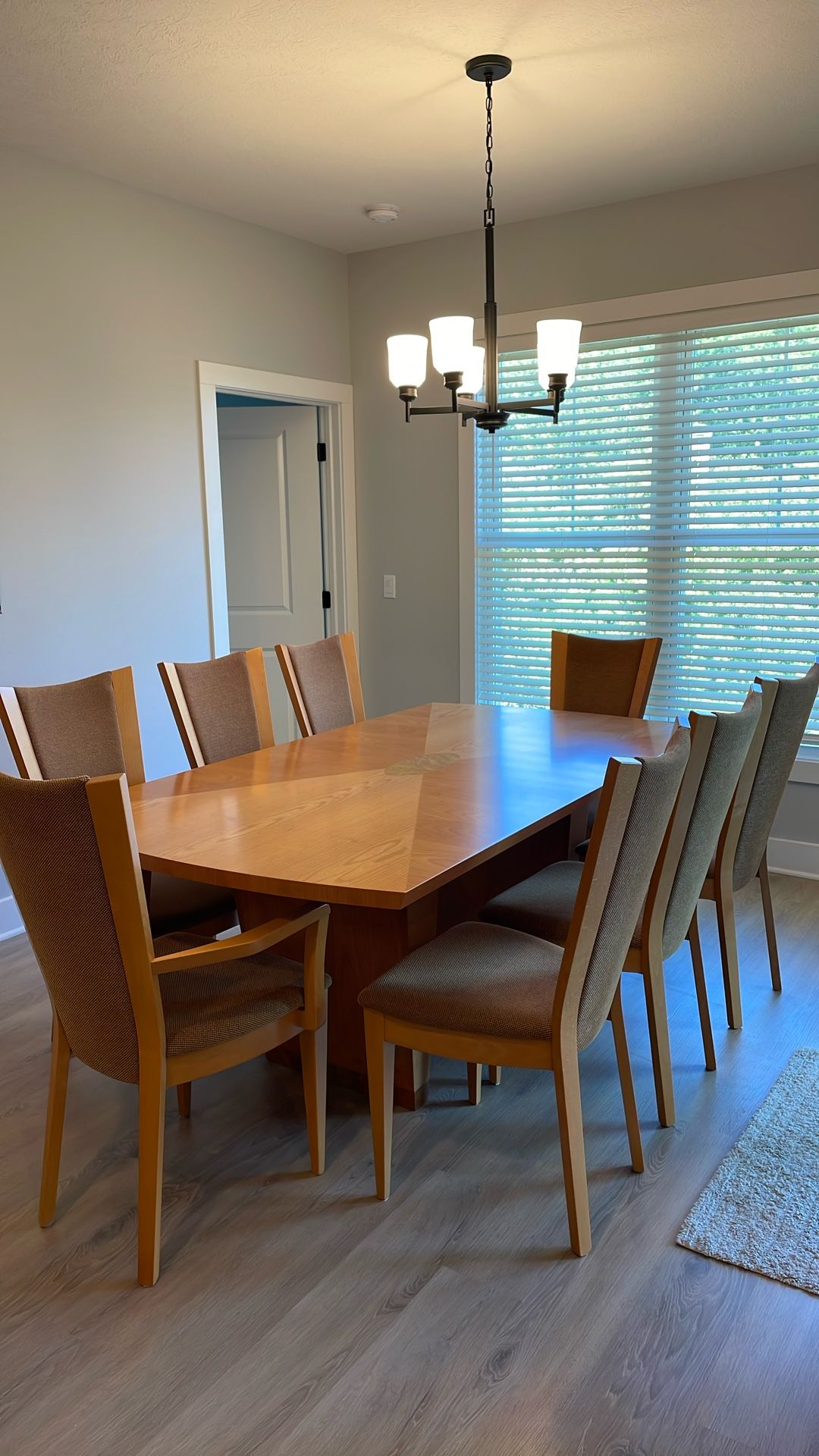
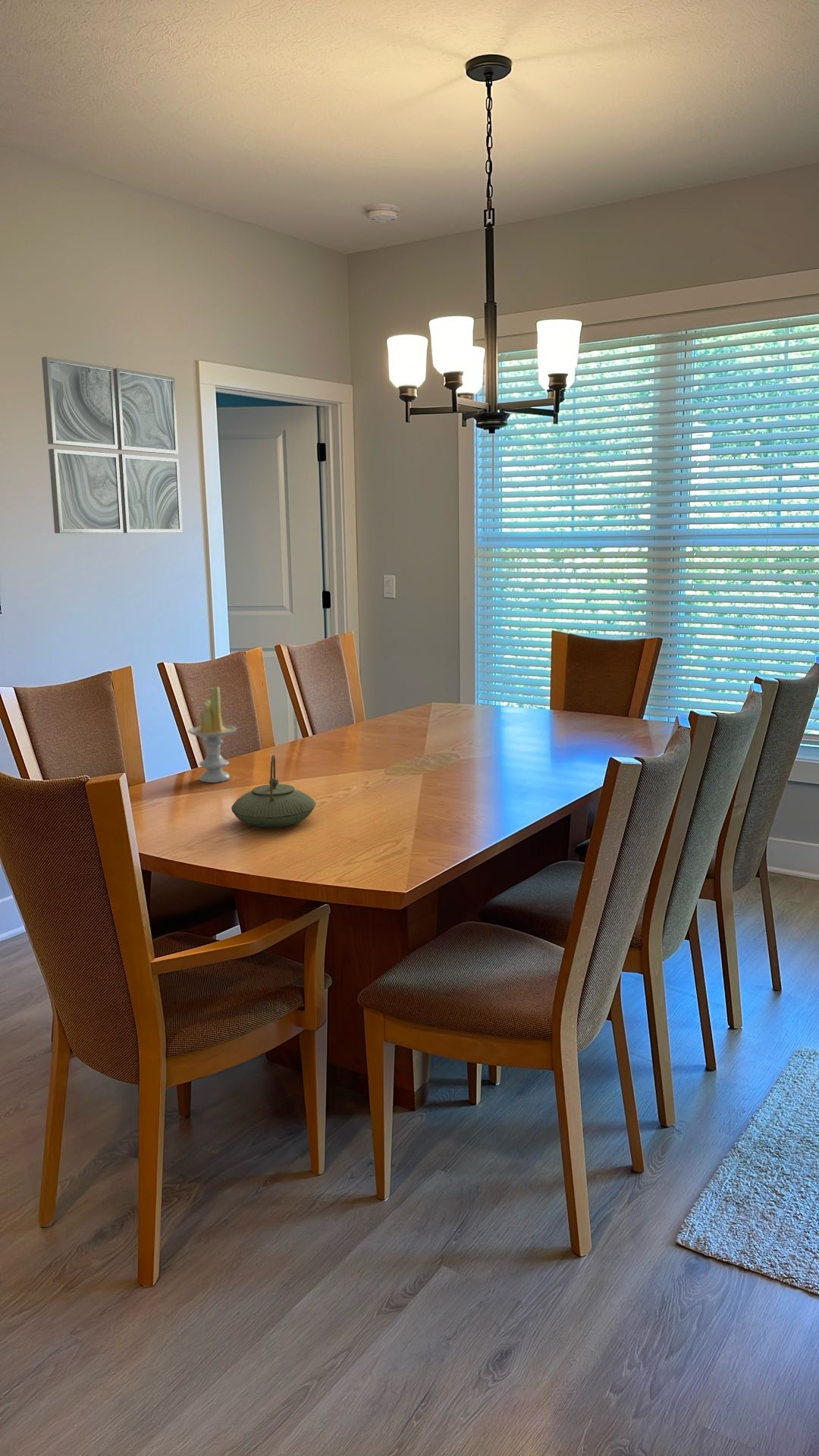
+ wall art (118, 453)
+ teapot (273, 787)
+ candle (212, 733)
